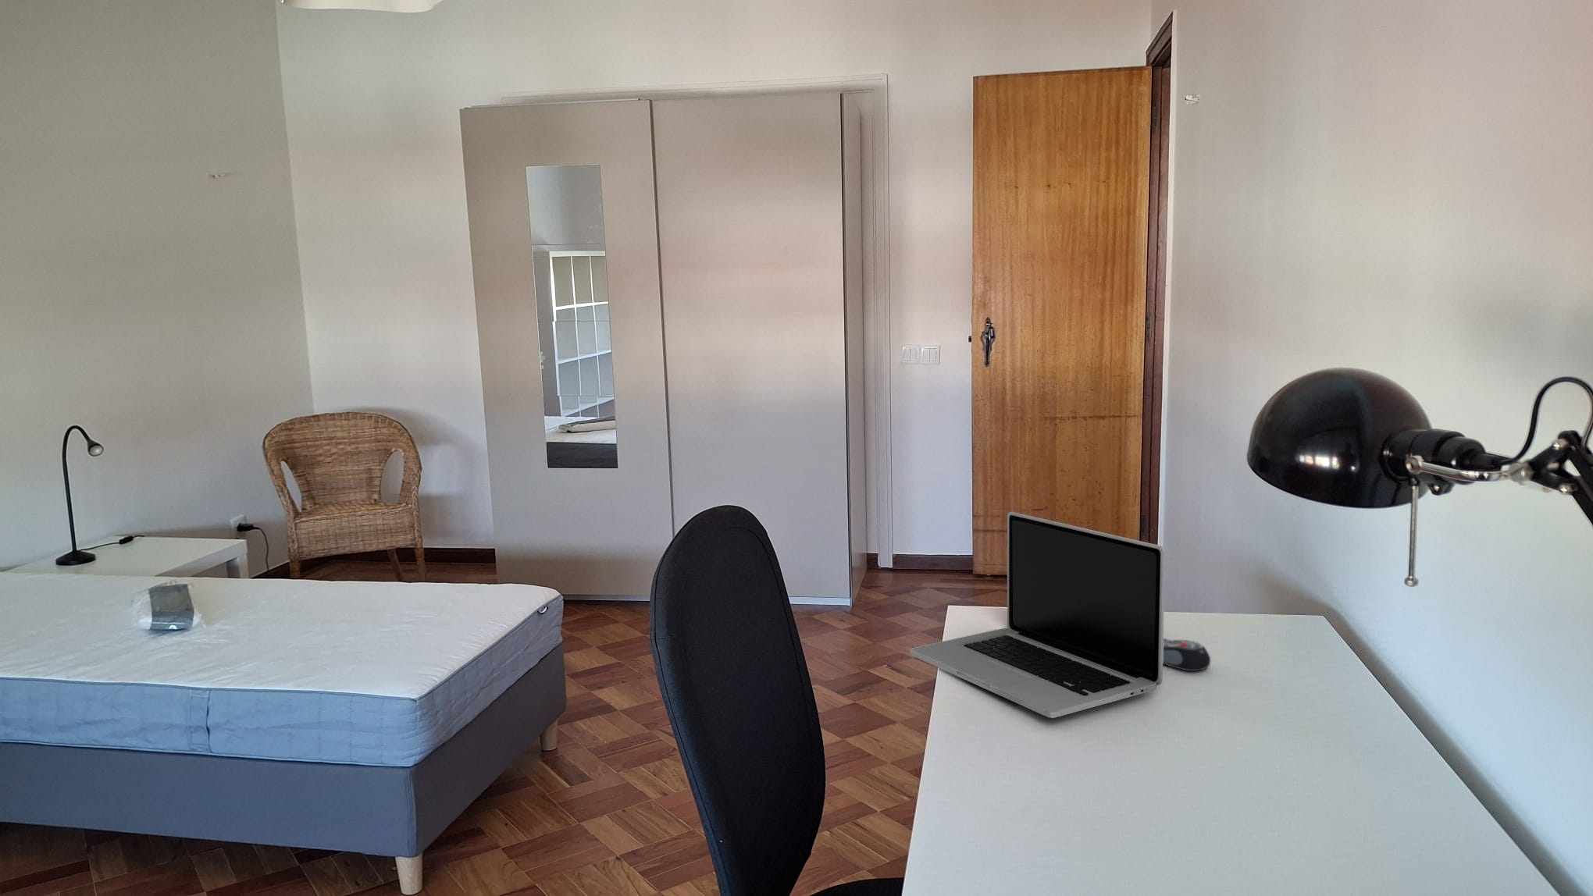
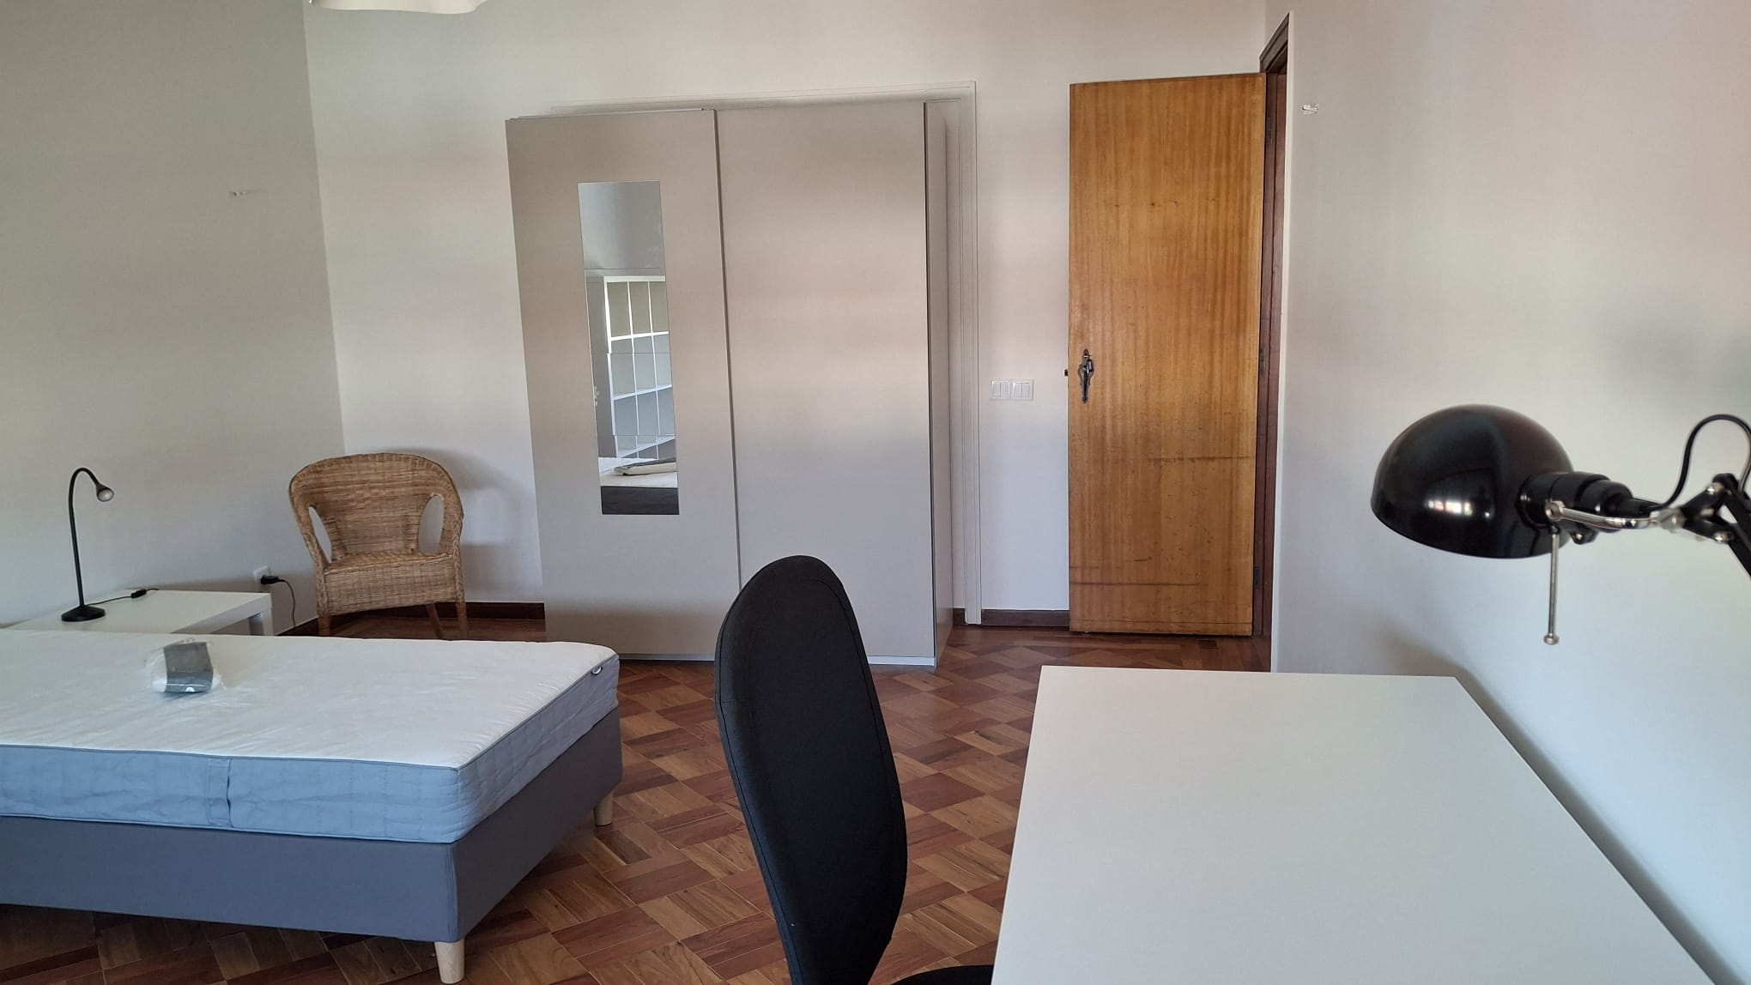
- computer mouse (1178, 650)
- laptop (1028, 606)
